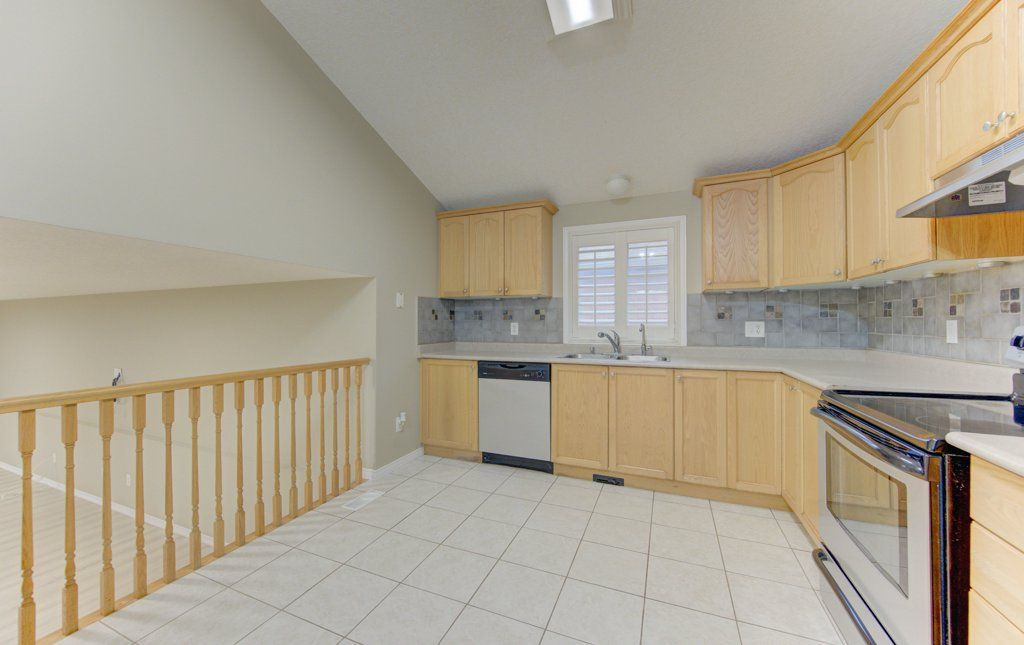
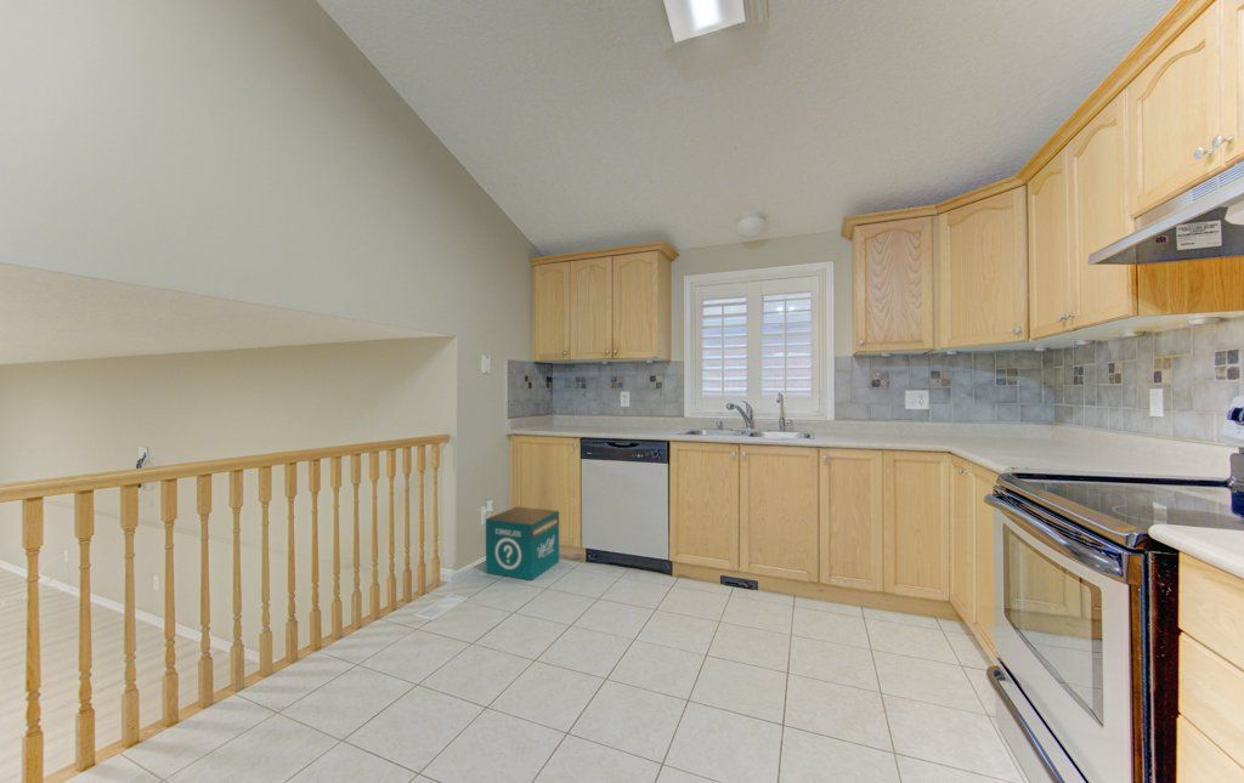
+ product box (522, 540)
